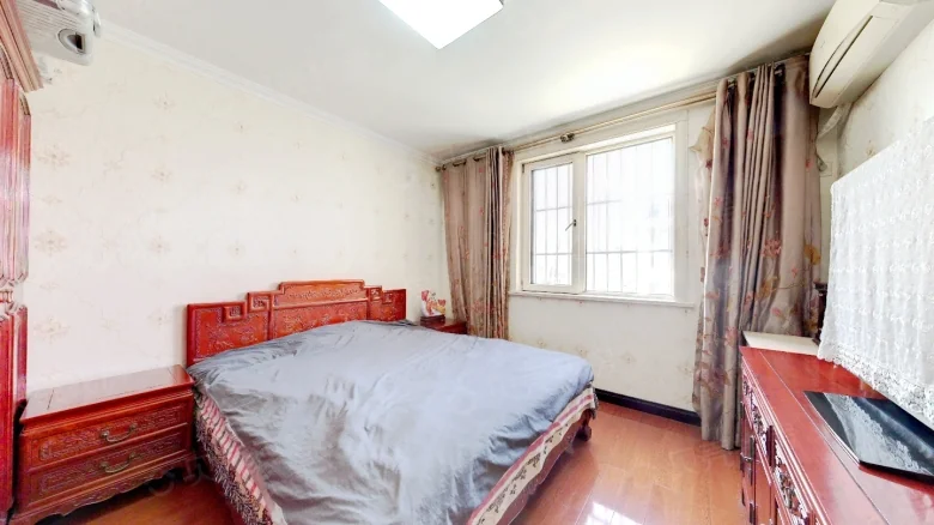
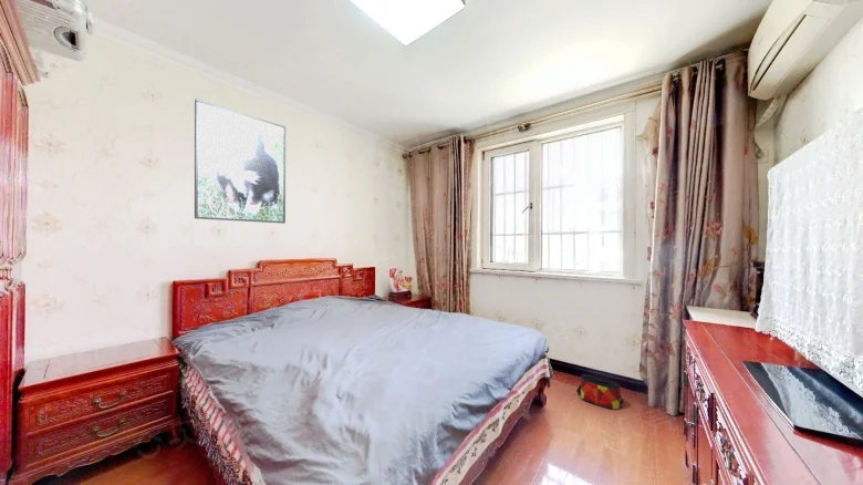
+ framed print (245, 167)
+ bag (599, 390)
